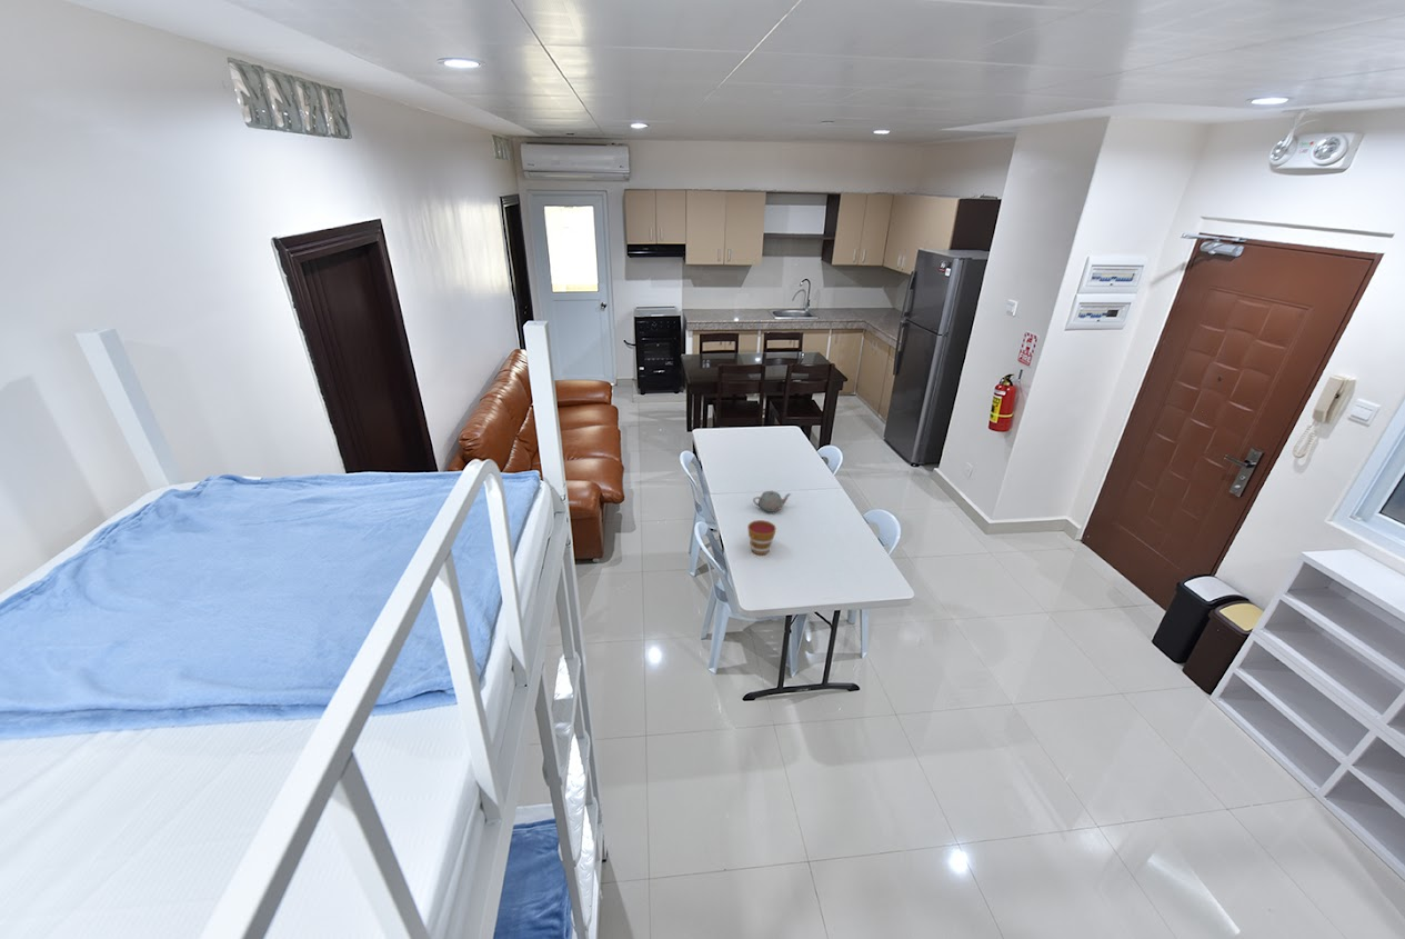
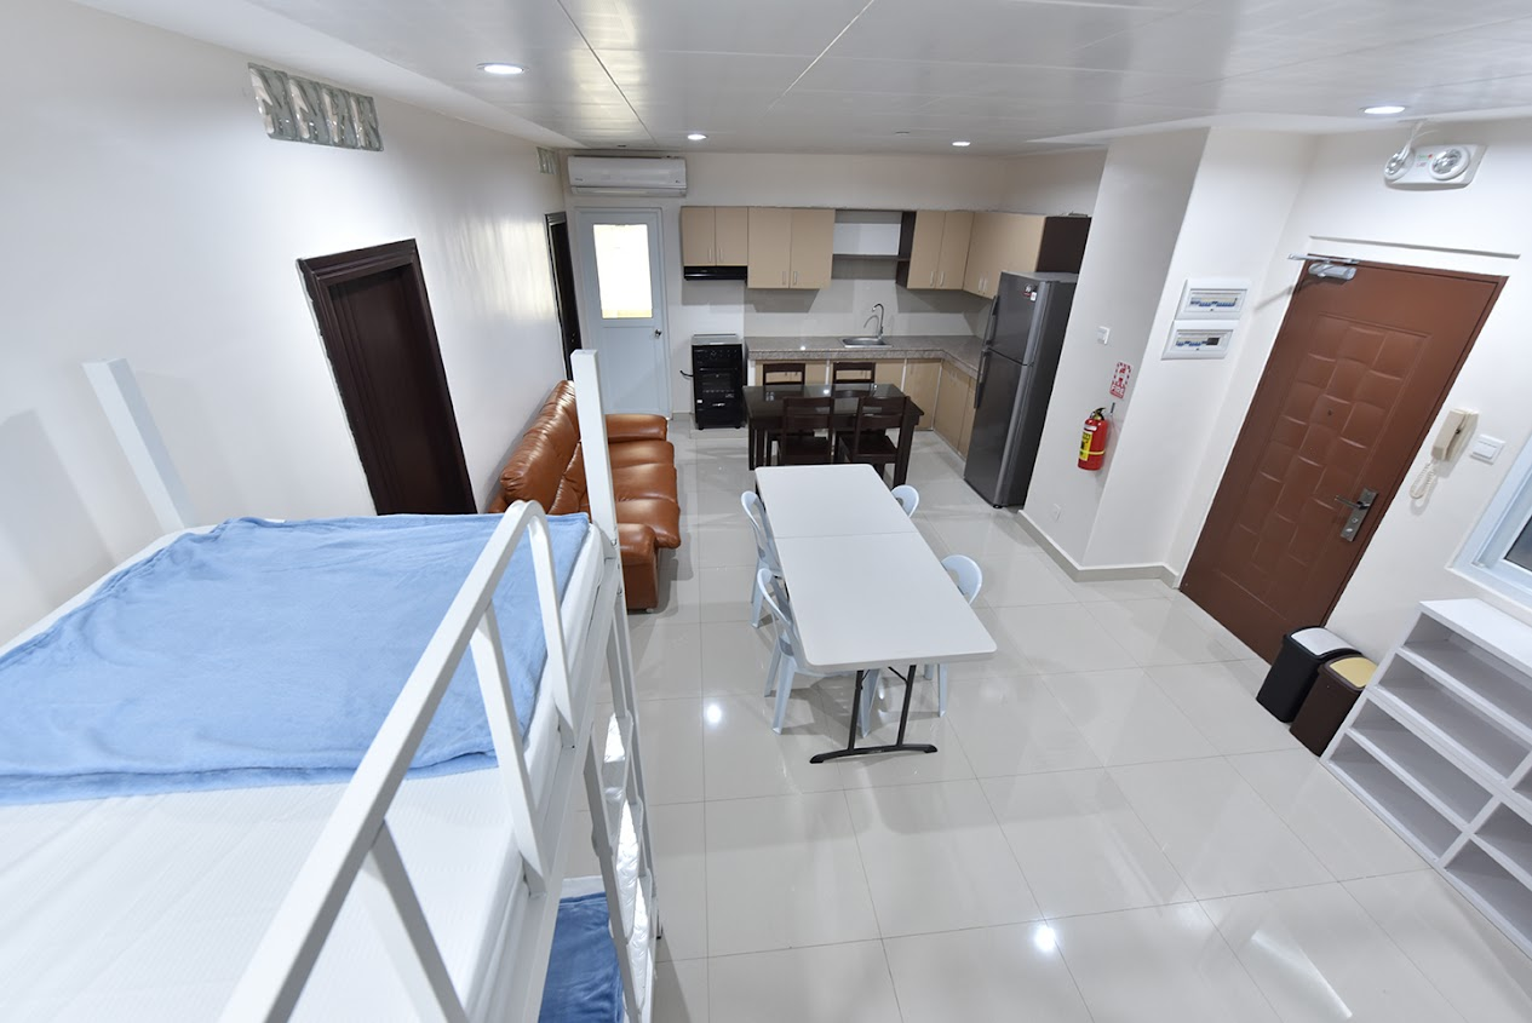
- cup (760, 539)
- teapot (772, 499)
